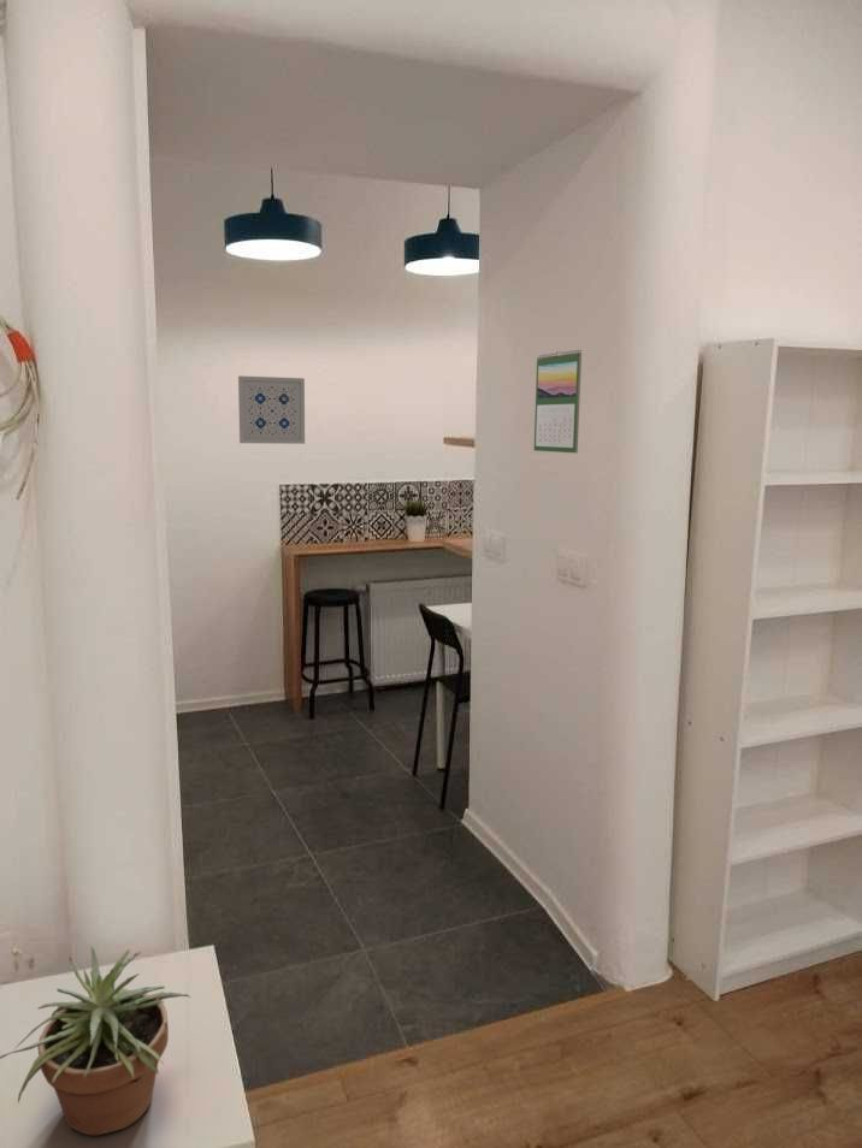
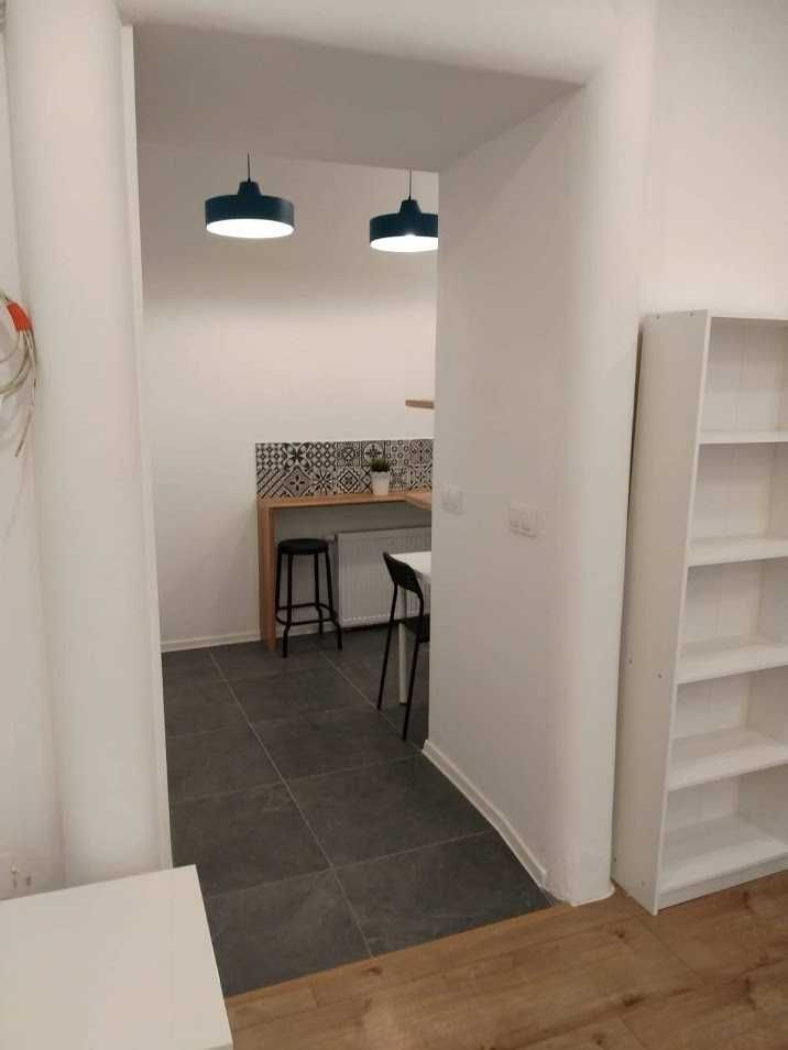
- potted plant (101, 1031)
- wall art (272, 410)
- calendar (556, 401)
